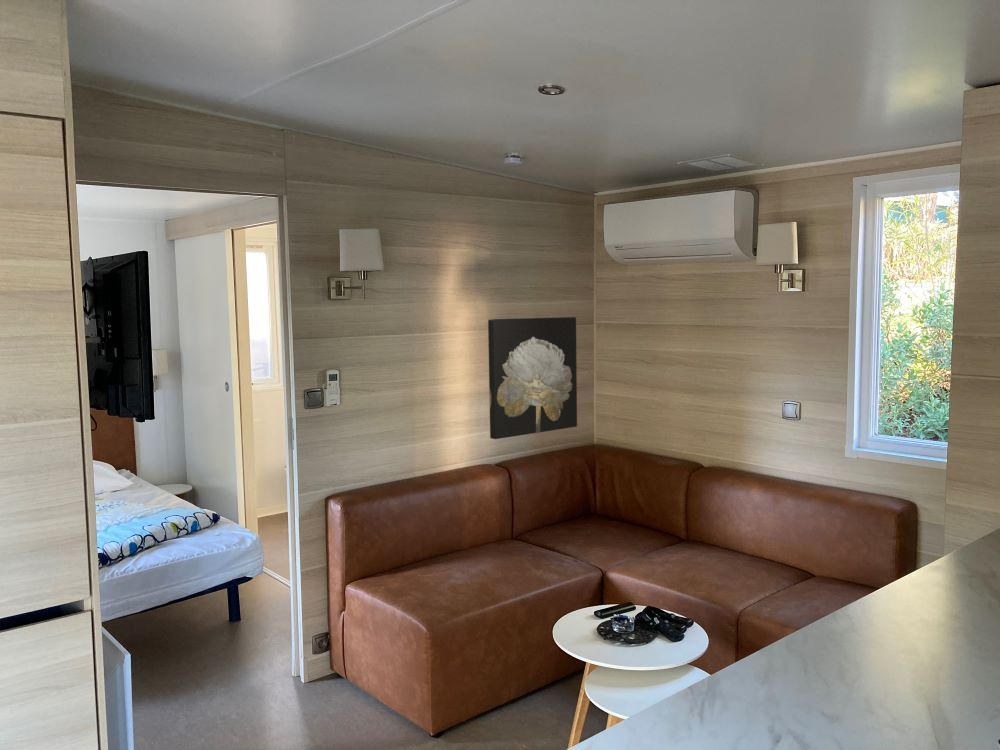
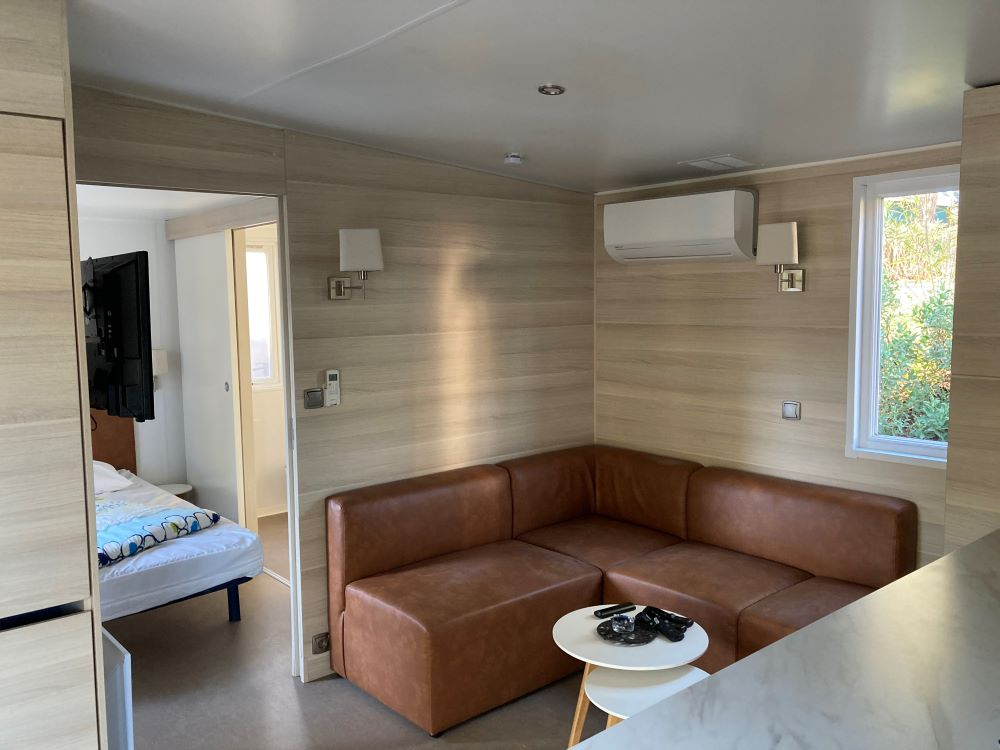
- wall art (534, 375)
